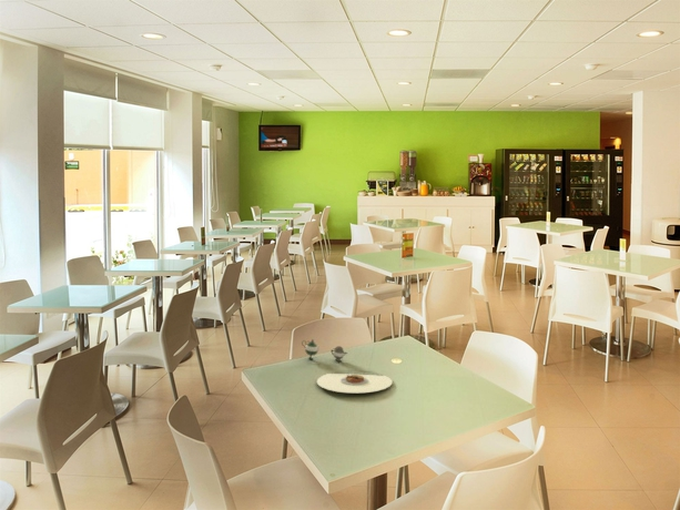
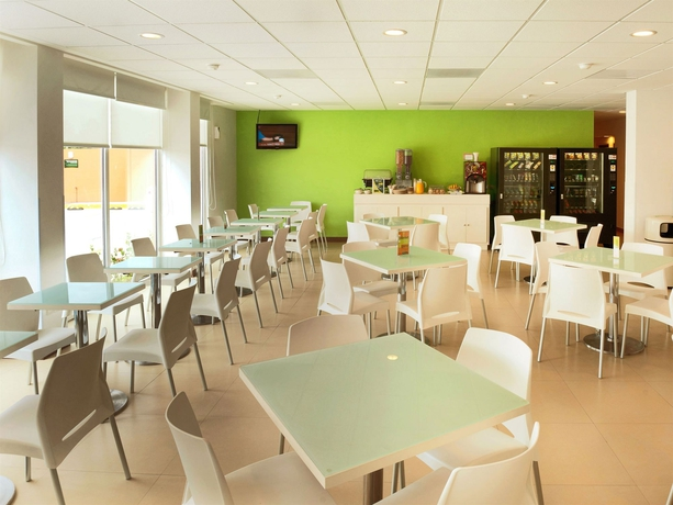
- plate (354, 378)
- teapot (318, 349)
